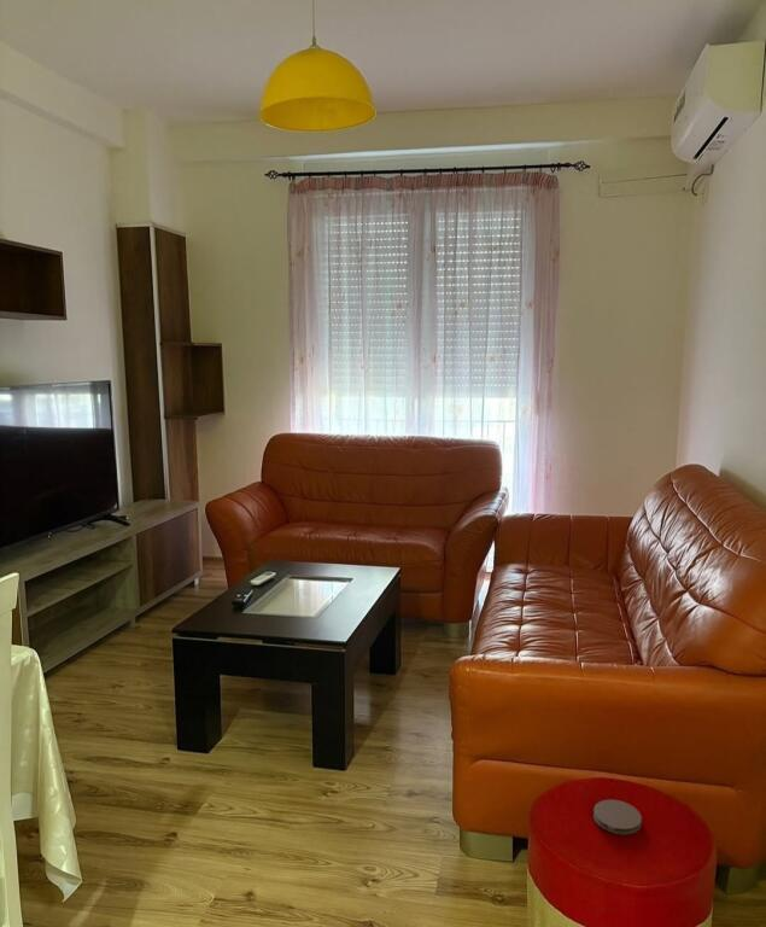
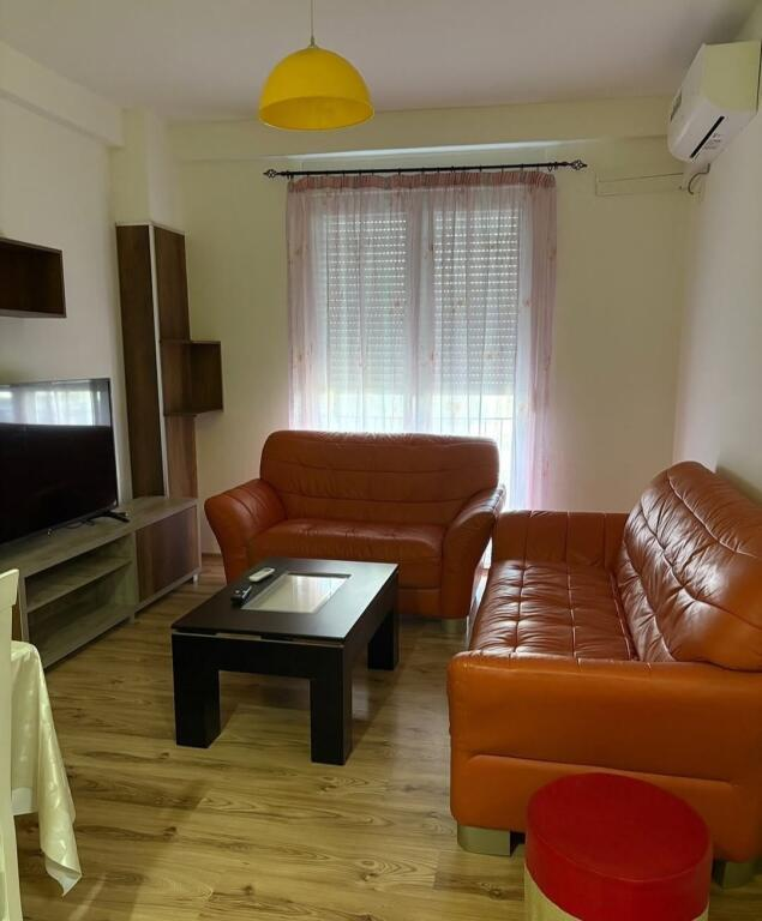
- coaster (616, 816)
